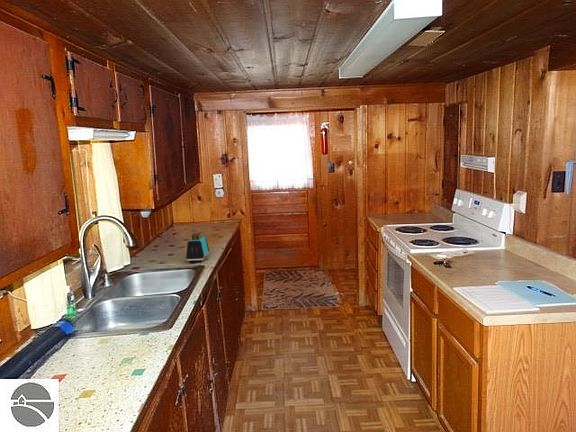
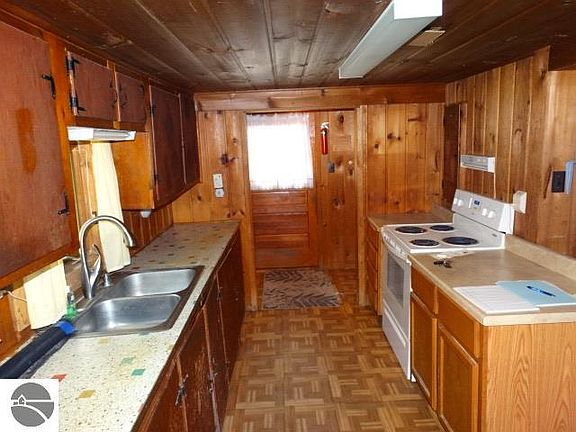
- toaster (197, 246)
